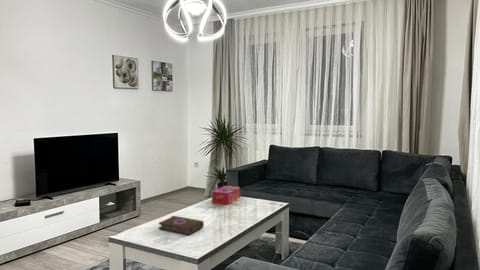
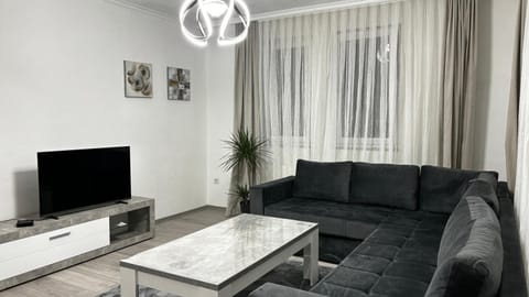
- book (181, 224)
- tissue box (226, 194)
